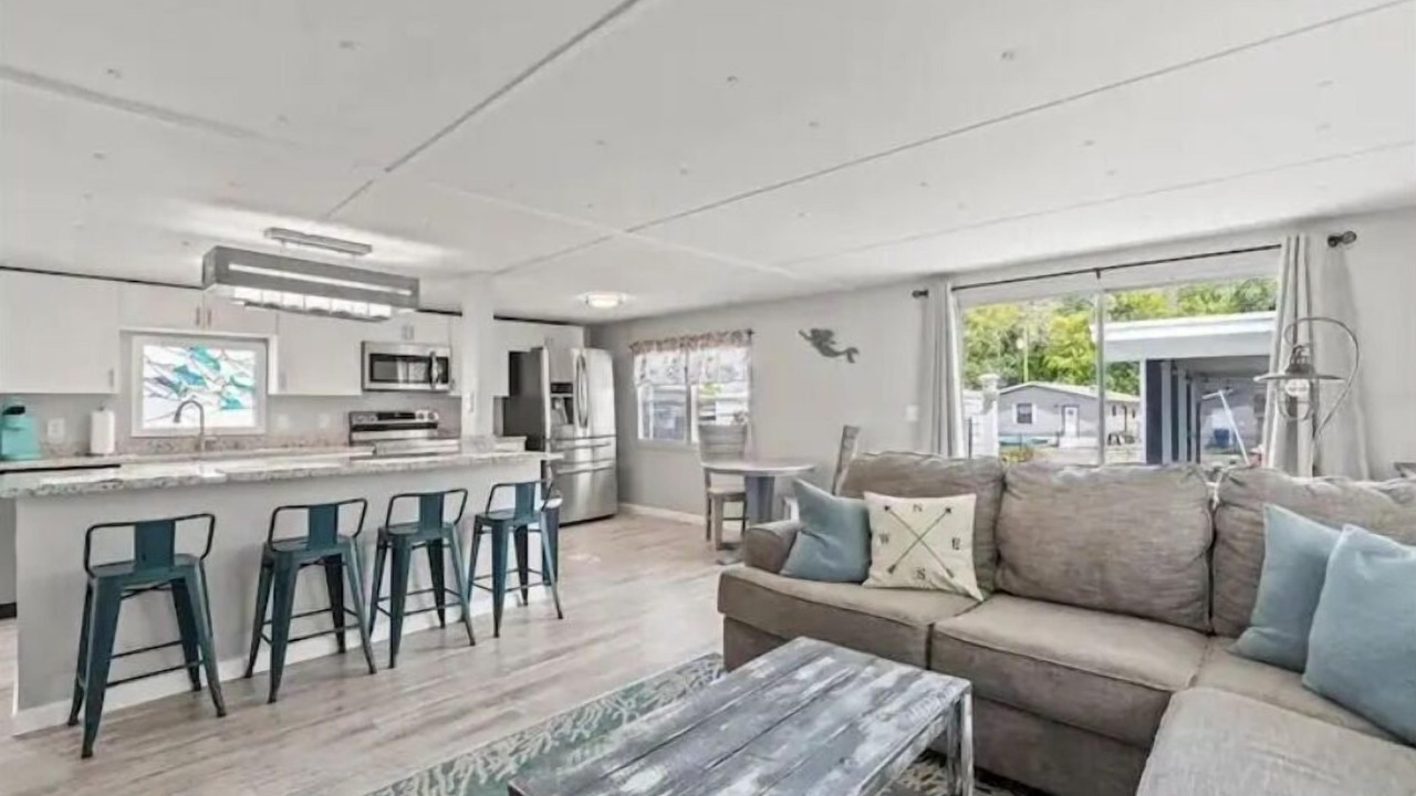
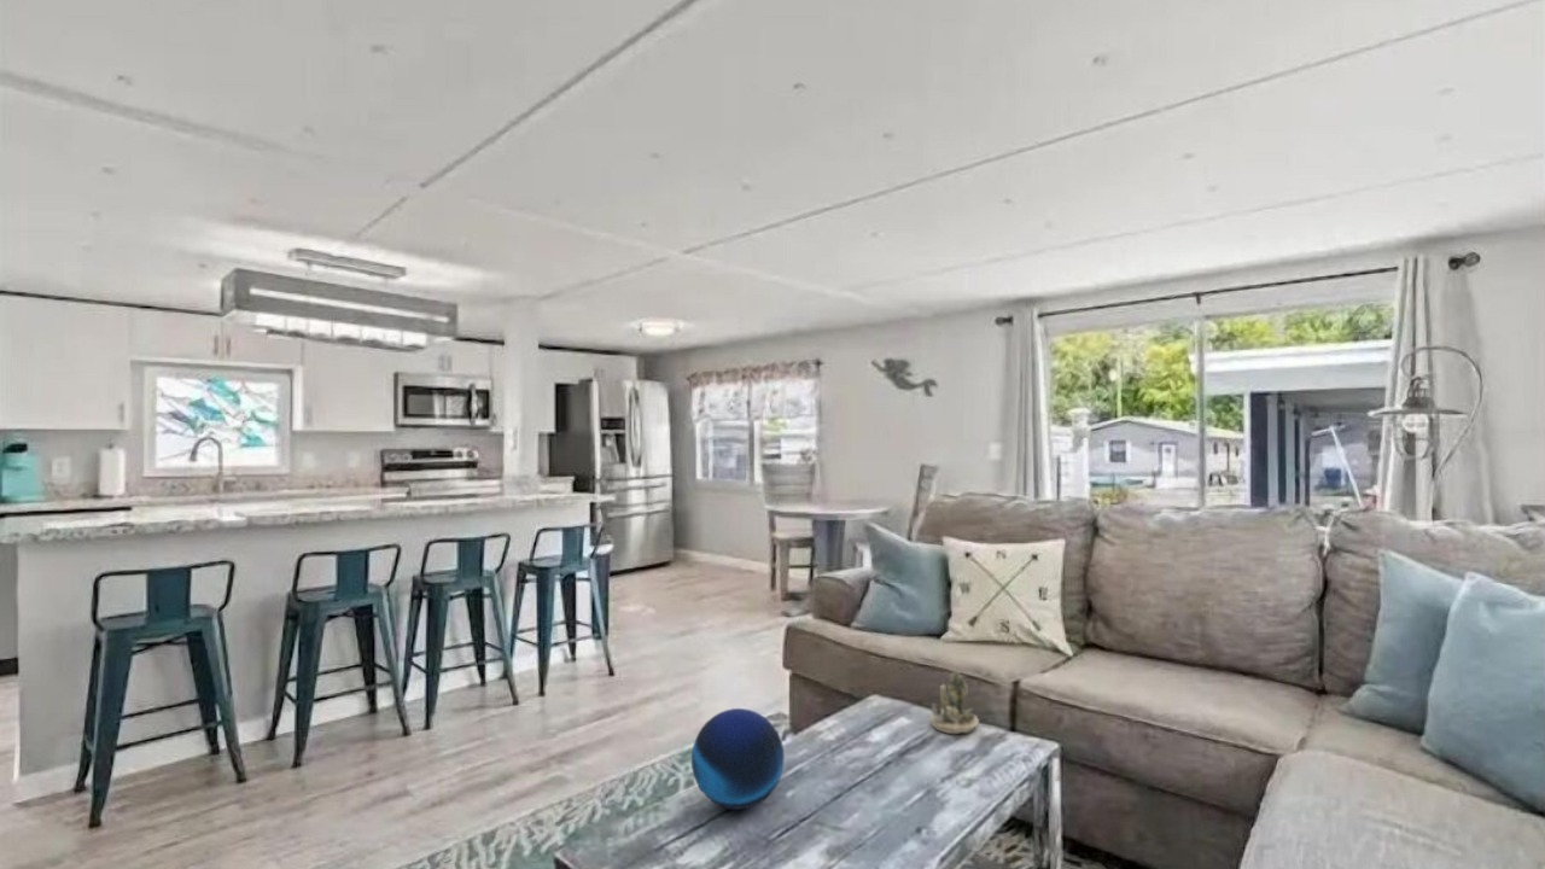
+ decorative orb (737, 757)
+ succulent planter (954, 698)
